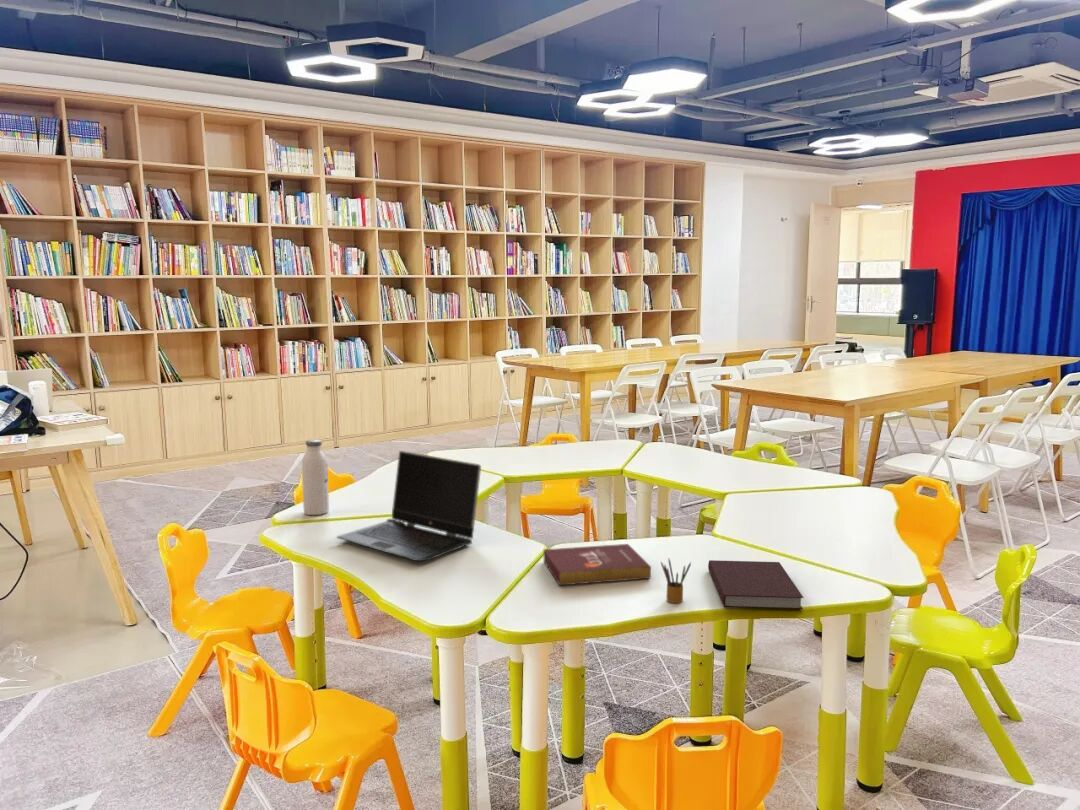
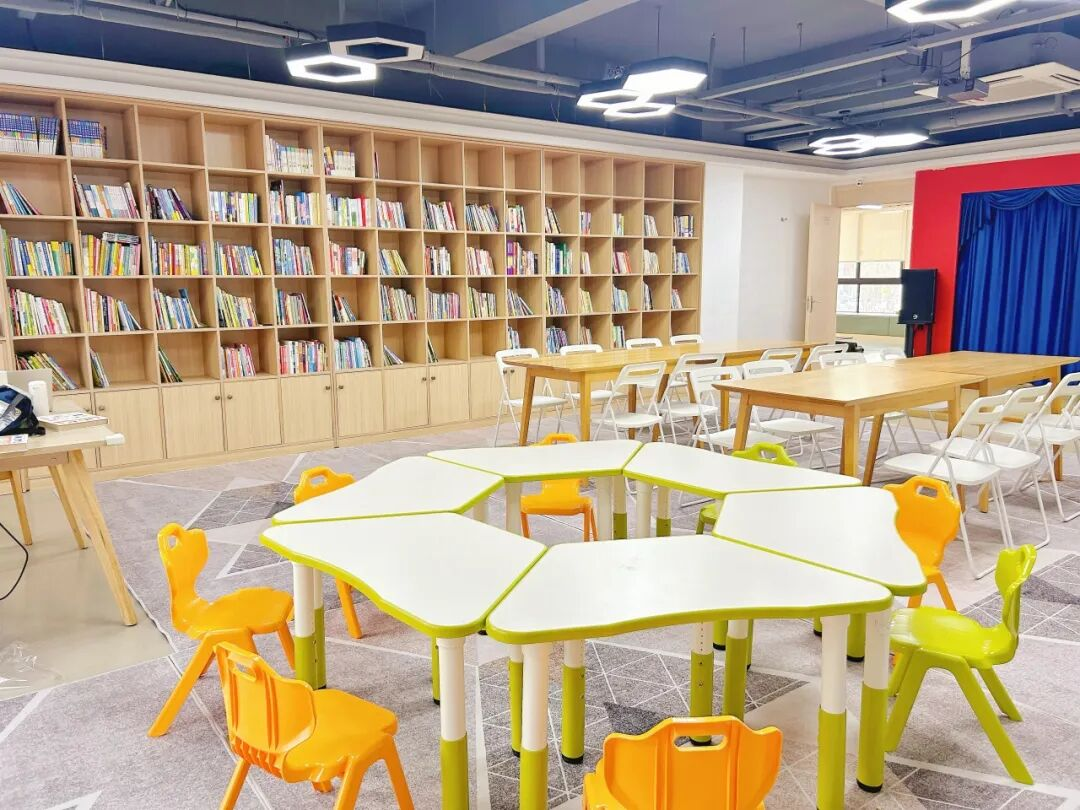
- water bottle (315, 476)
- notebook (752, 583)
- pencil box (676, 580)
- laptop computer (408, 503)
- book (595, 563)
